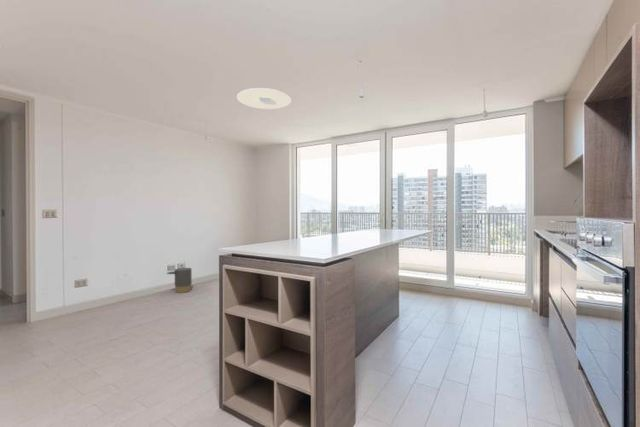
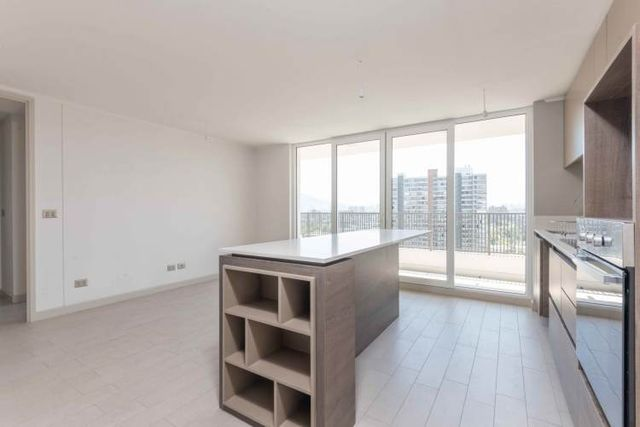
- trash can (179, 280)
- ceiling light (264, 96)
